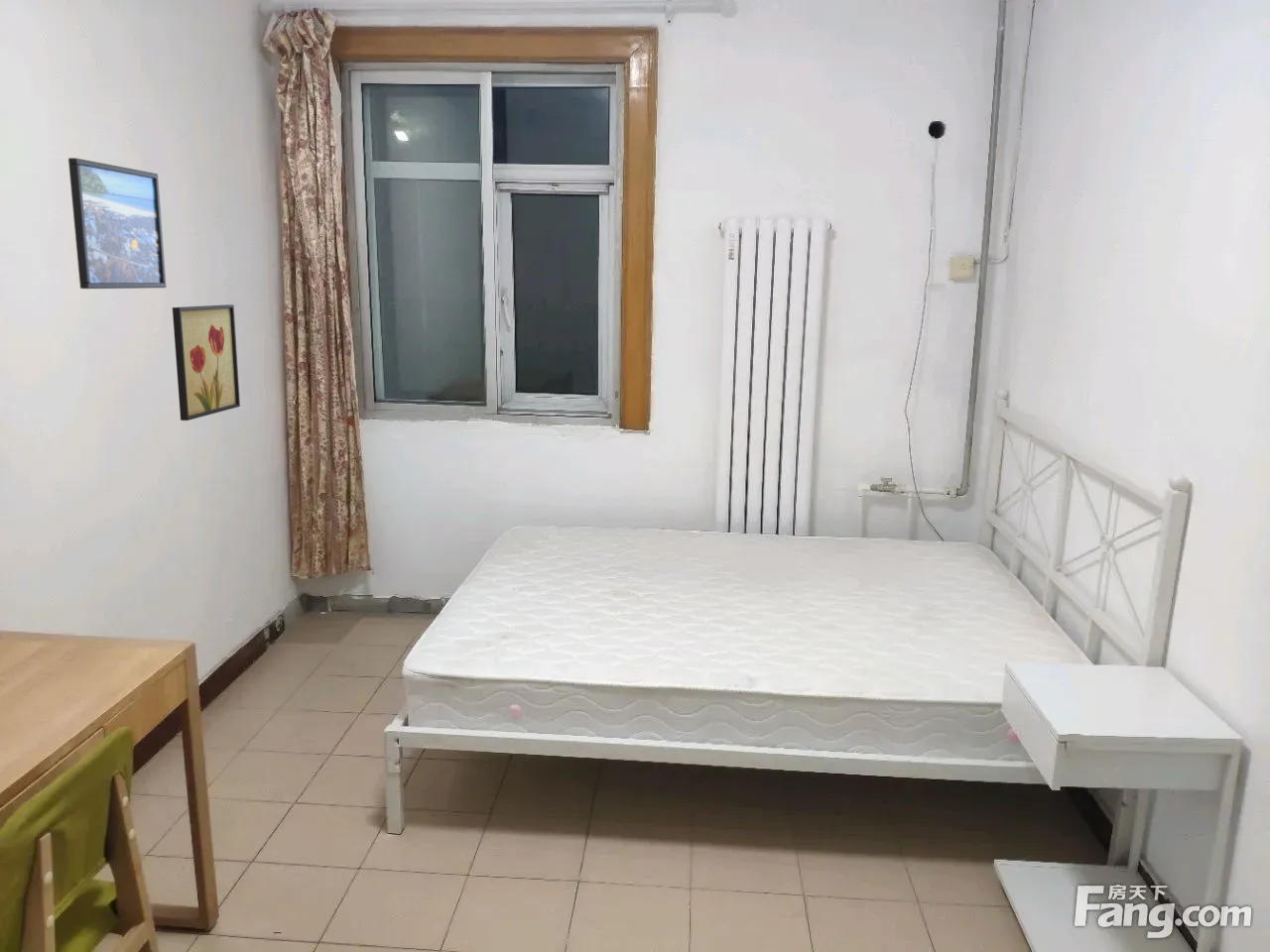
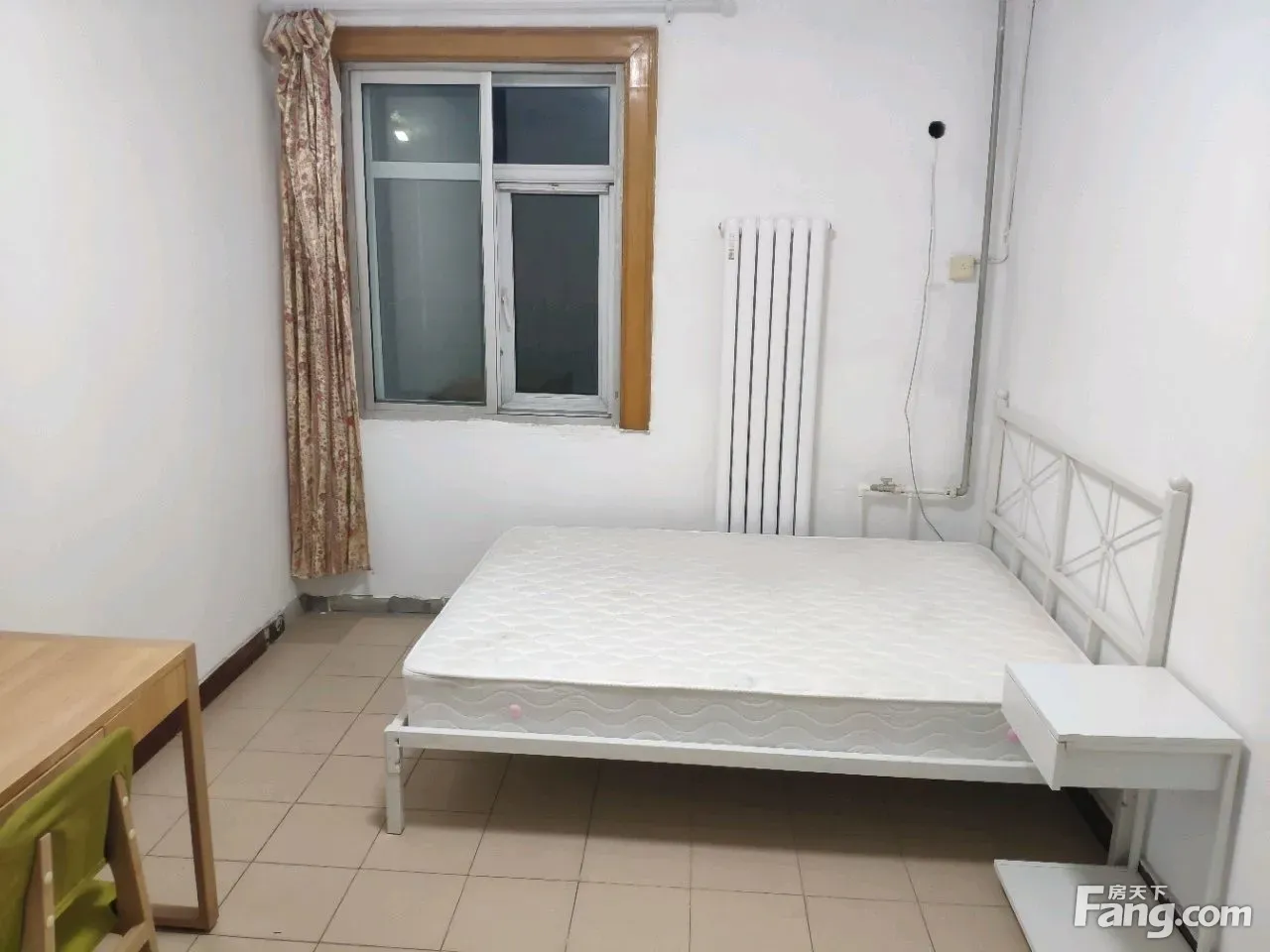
- wall art (205, 360)
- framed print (121, 227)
